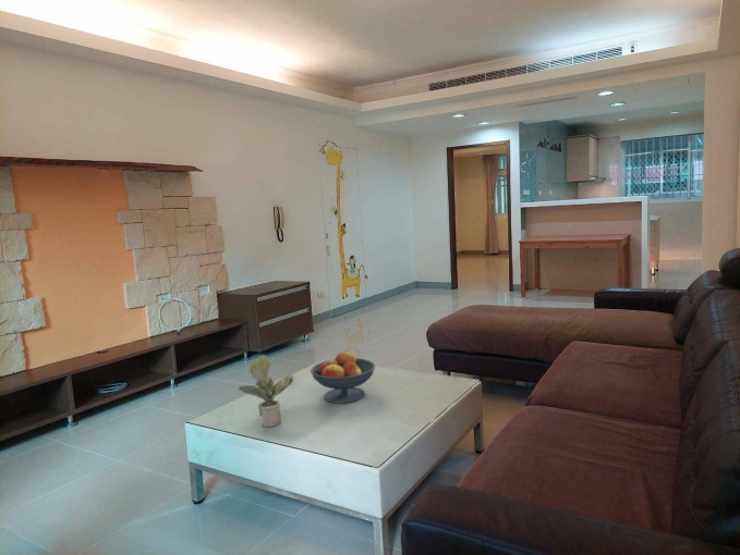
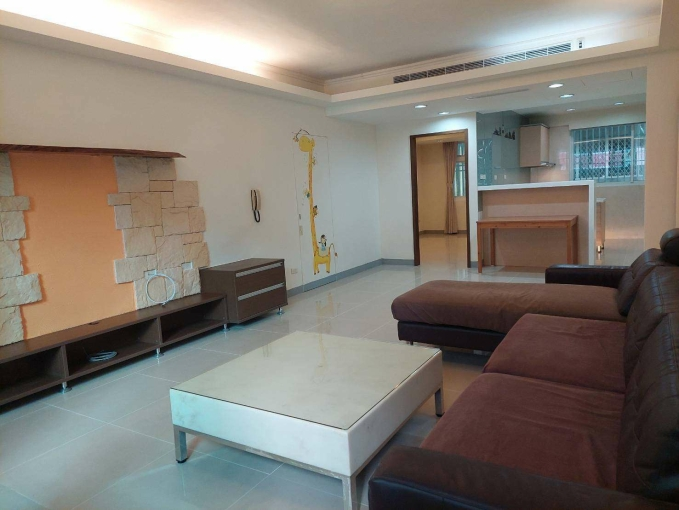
- potted plant (266, 388)
- fruit bowl (343, 377)
